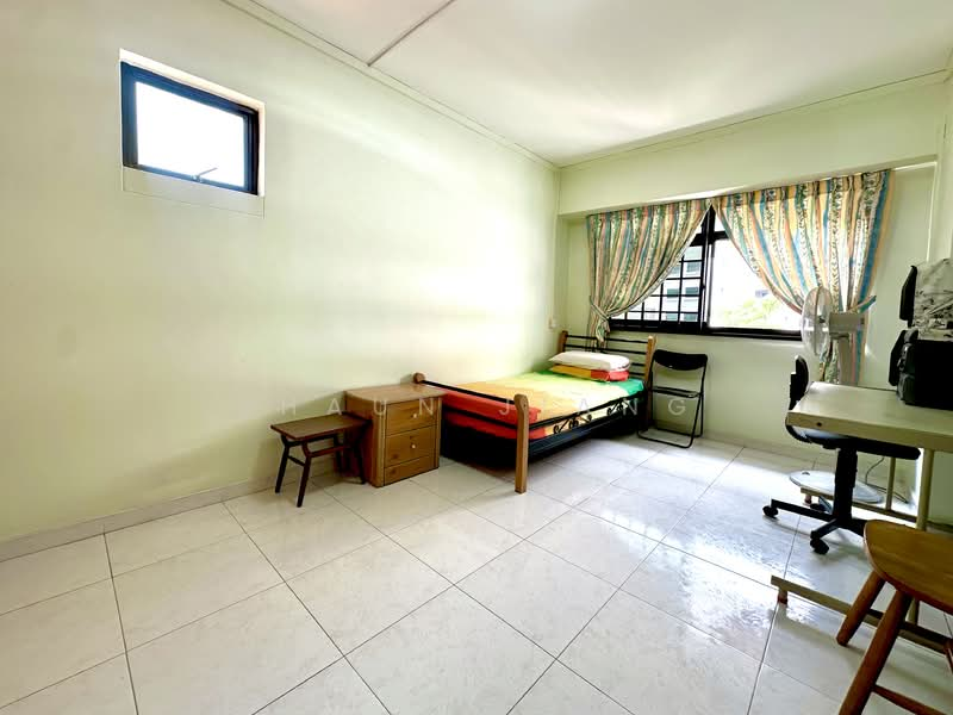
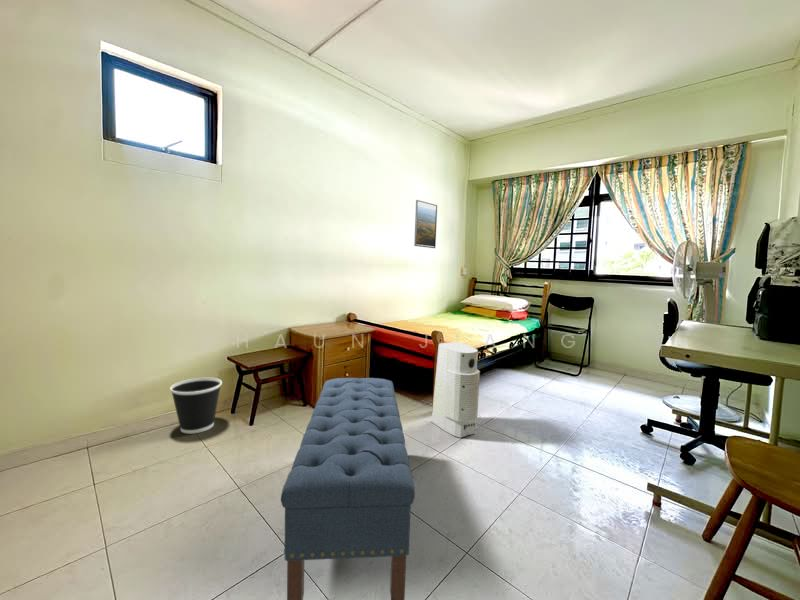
+ bench (354, 461)
+ air purifier (456, 386)
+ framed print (426, 224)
+ wastebasket (197, 405)
